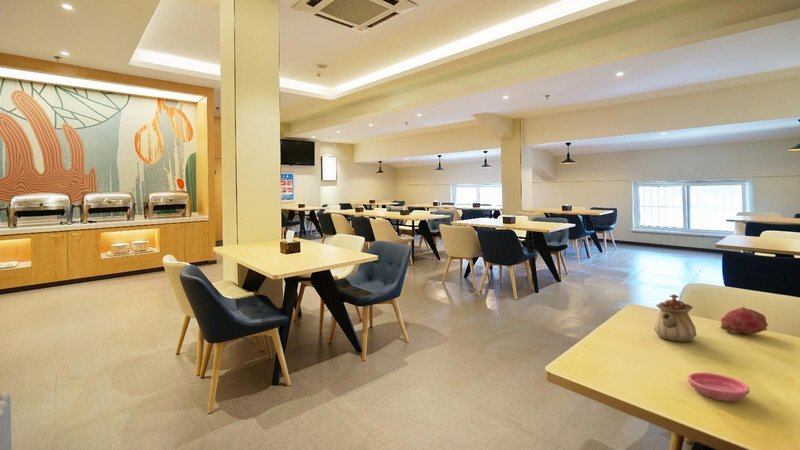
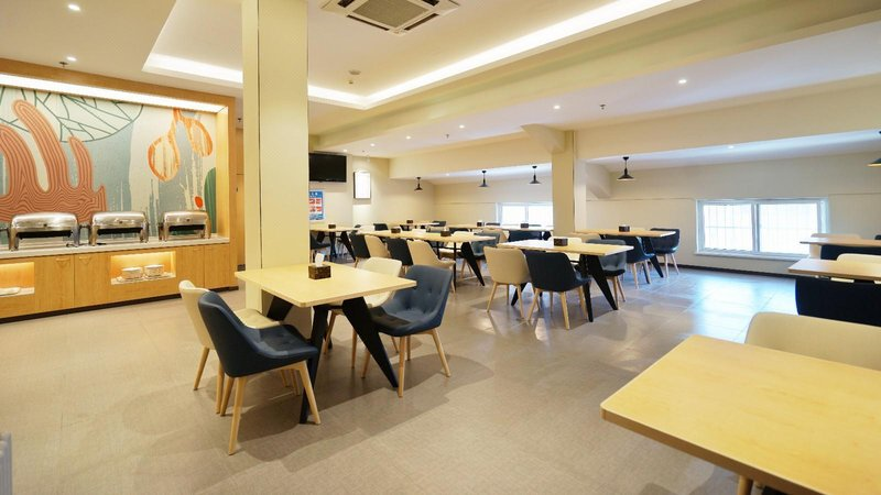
- fruit (743, 320)
- teapot (675, 315)
- saucer (717, 387)
